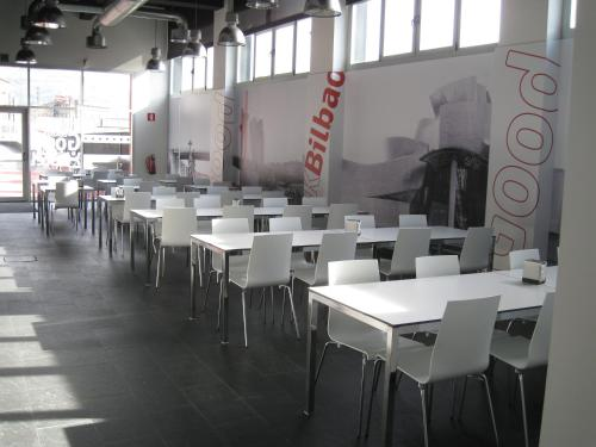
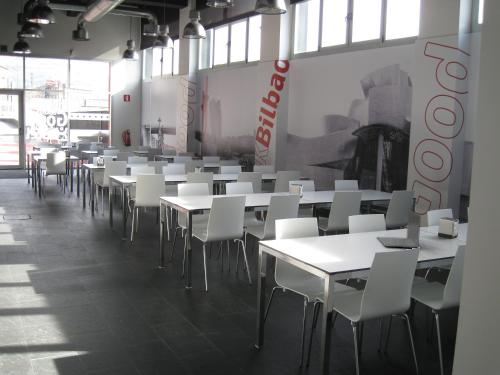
+ laptop (407, 227)
